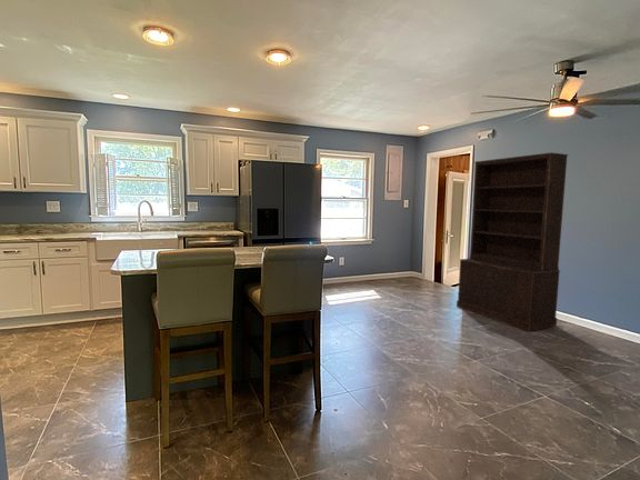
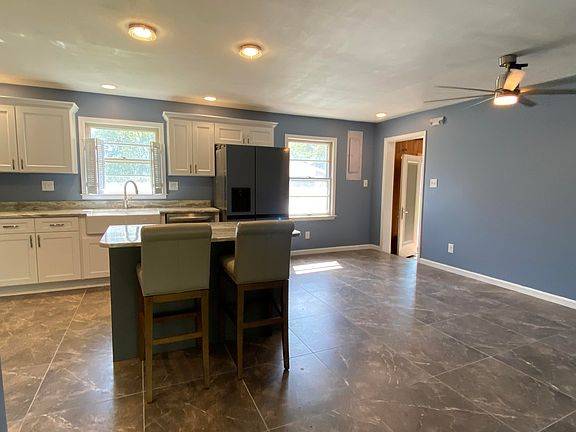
- bookcase (507, 238)
